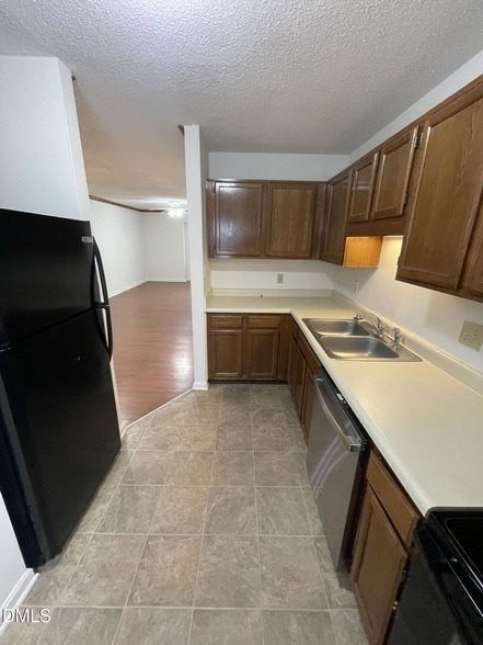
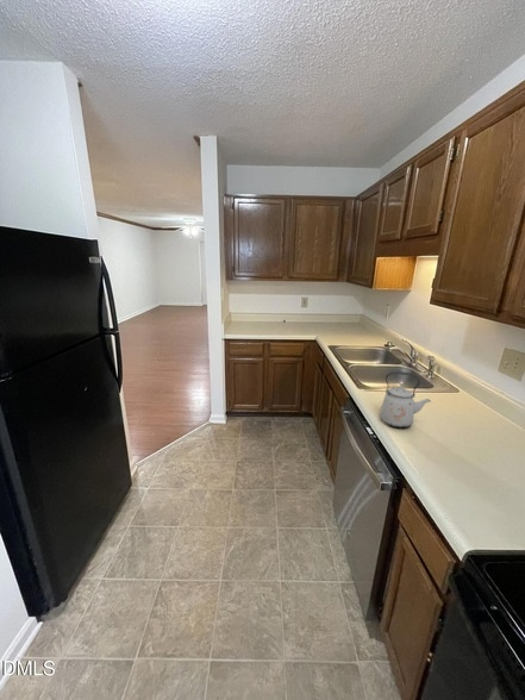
+ kettle (406, 399)
